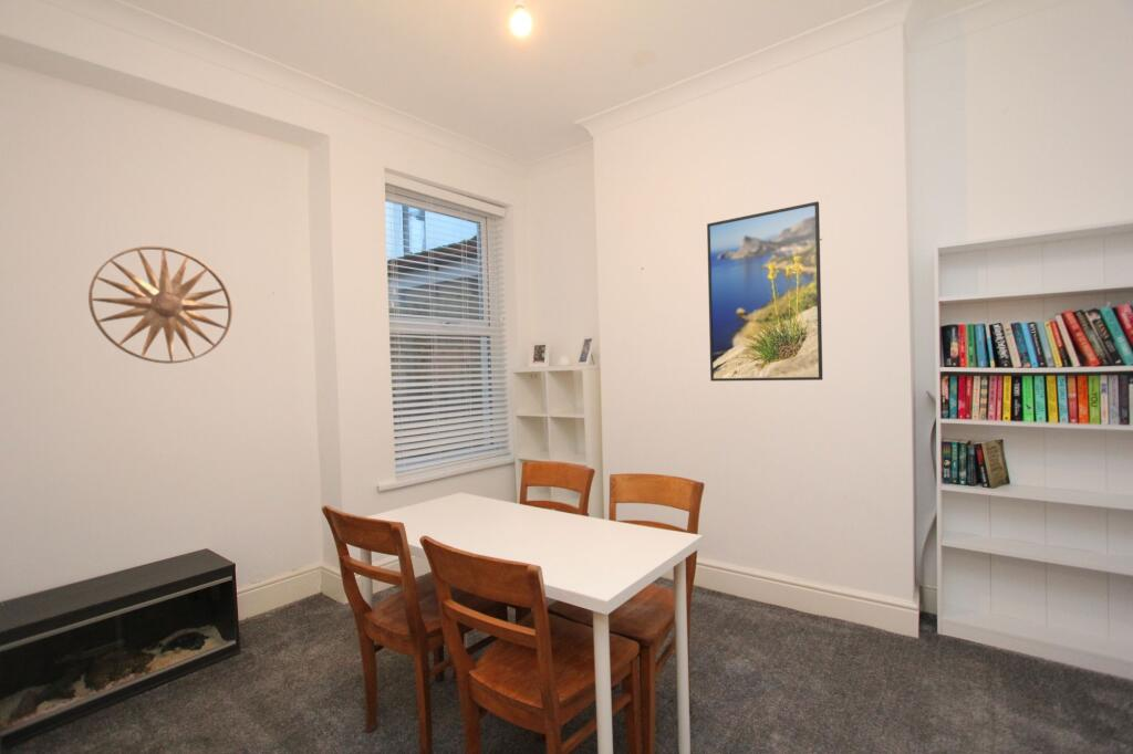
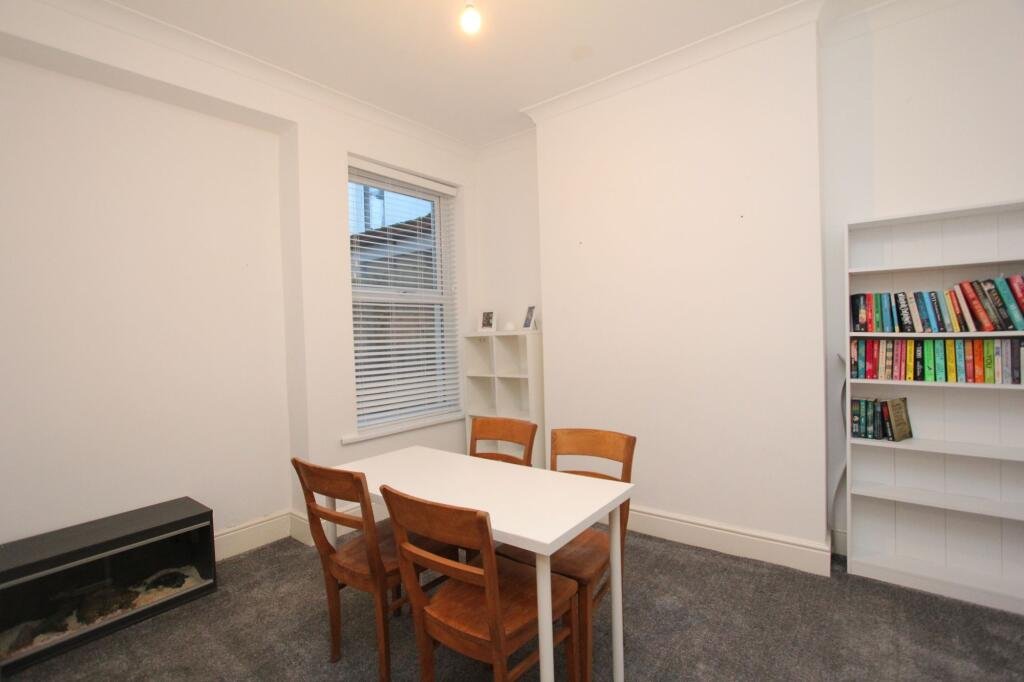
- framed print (761, 296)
- wall art (166, 304)
